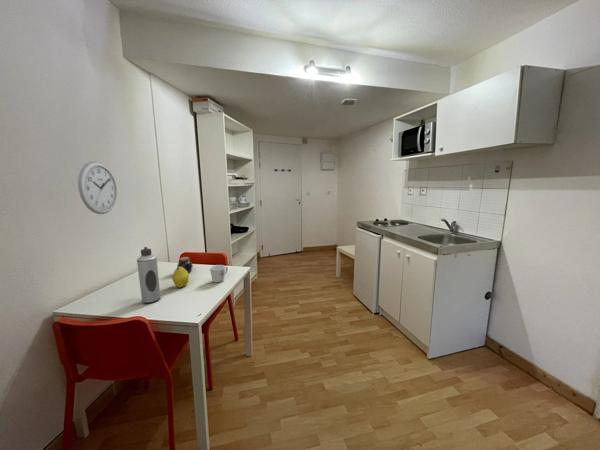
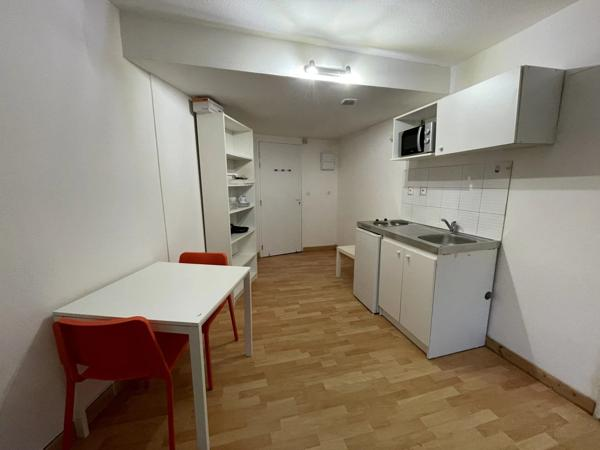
- fruit (180, 276)
- wall clock (100, 188)
- water bottle (148, 274)
- mug (220, 273)
- jar (184, 265)
